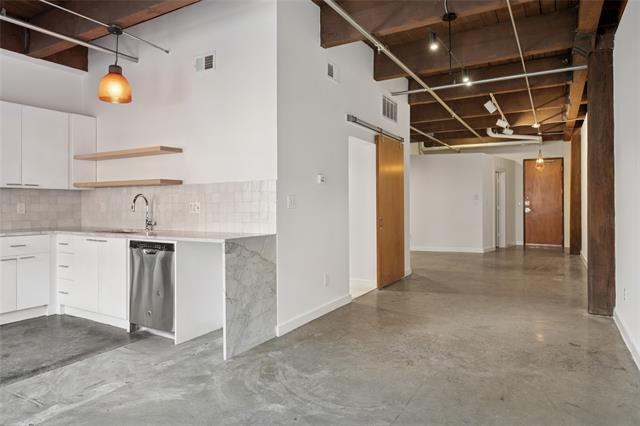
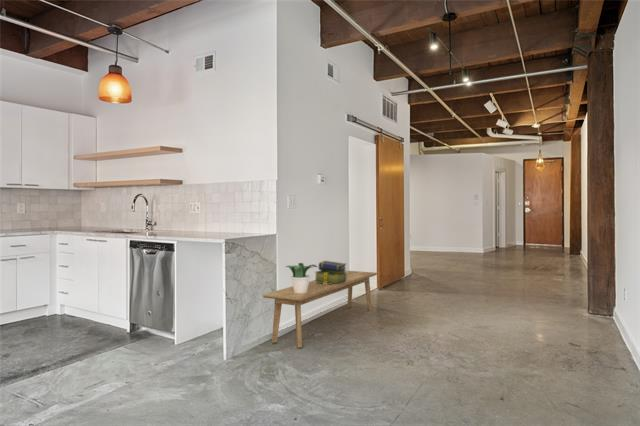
+ stack of books (331, 272)
+ bench (327, 295)
+ potted plant (300, 278)
